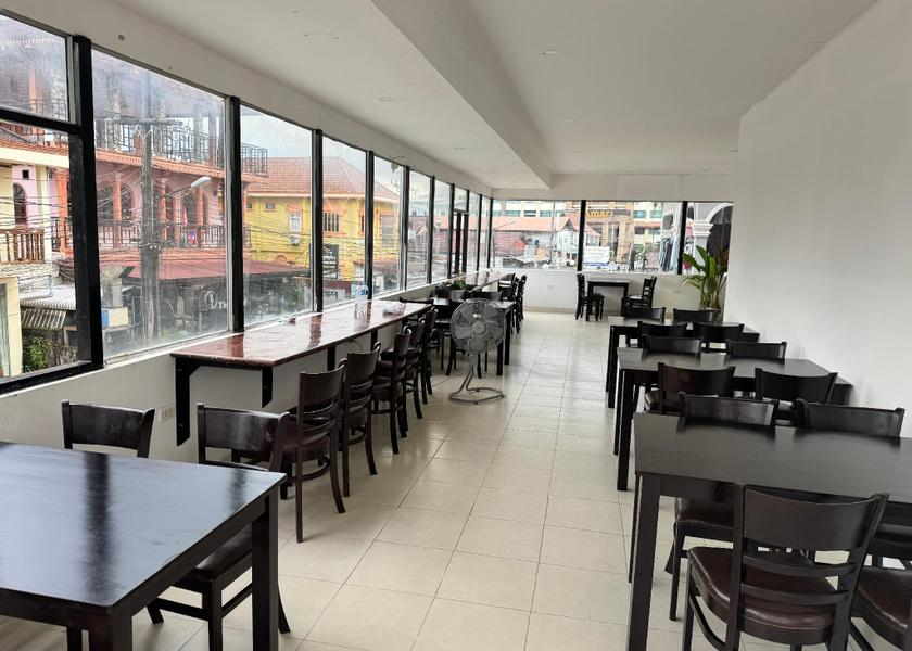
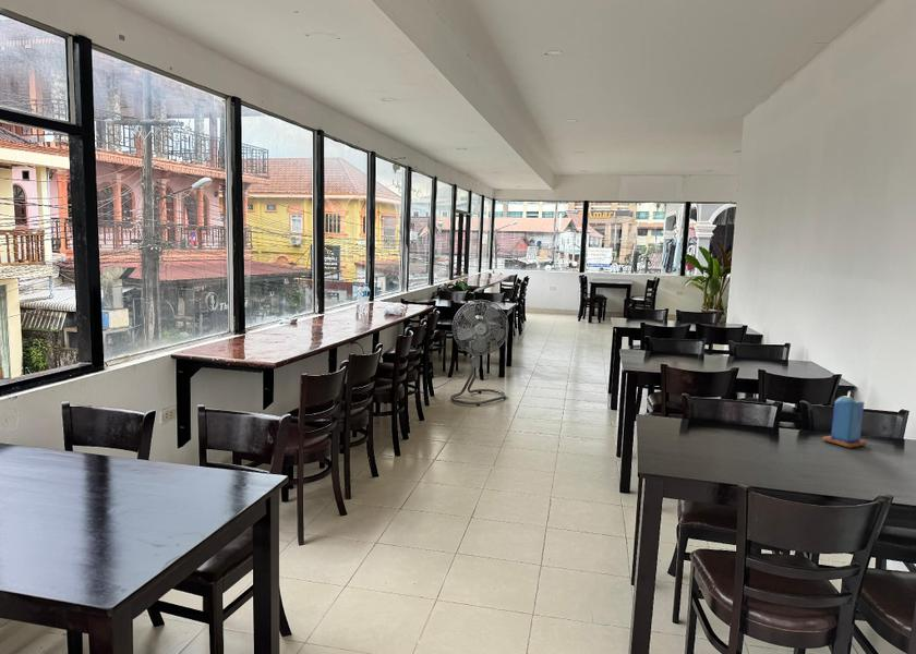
+ candle (846, 417)
